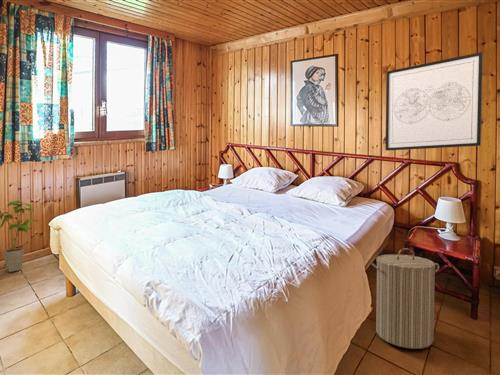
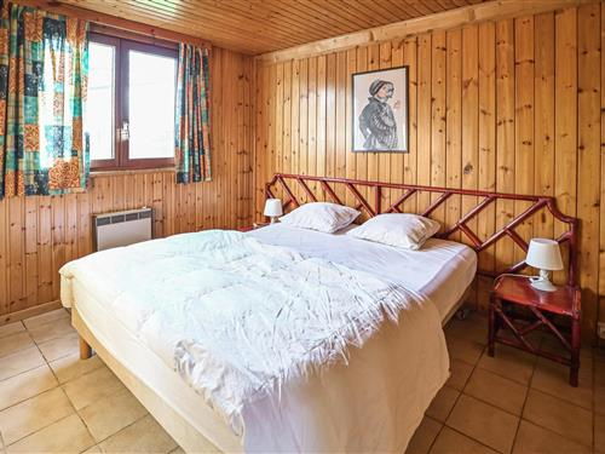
- house plant (18, 235)
- laundry hamper (404, 292)
- wall art (430, 105)
